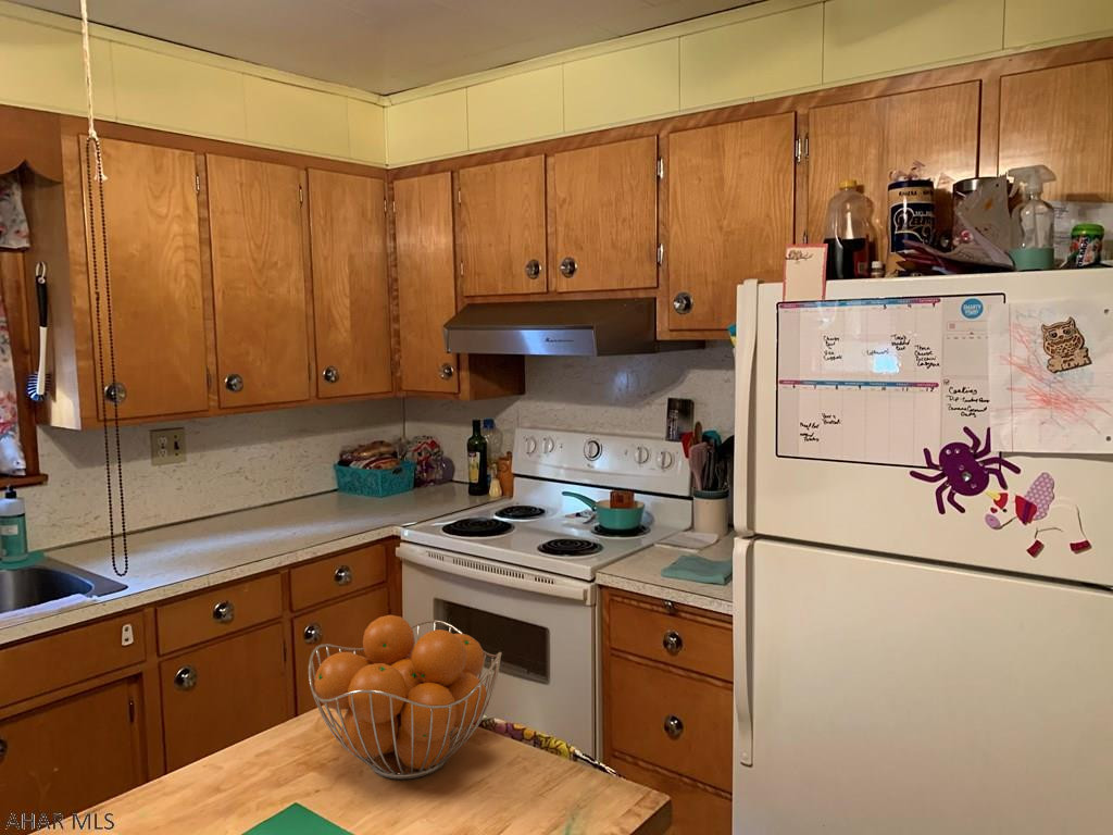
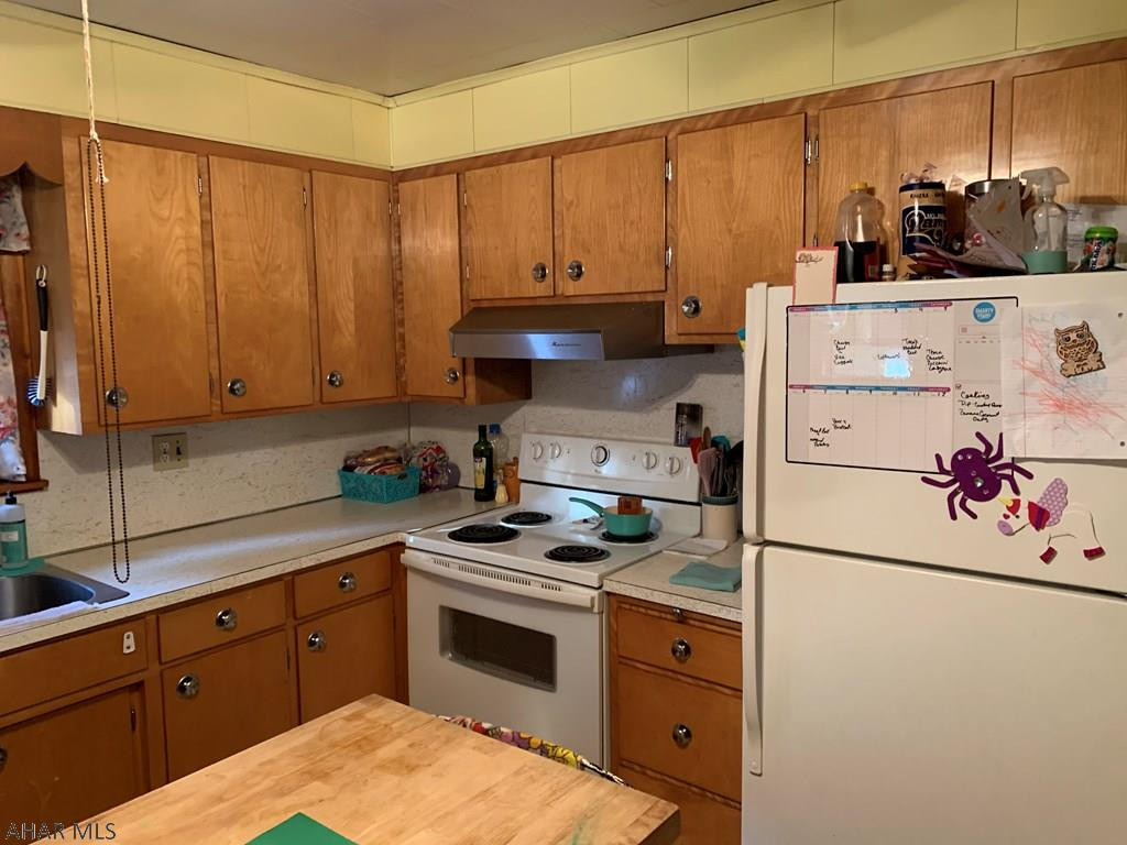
- fruit basket (407, 691)
